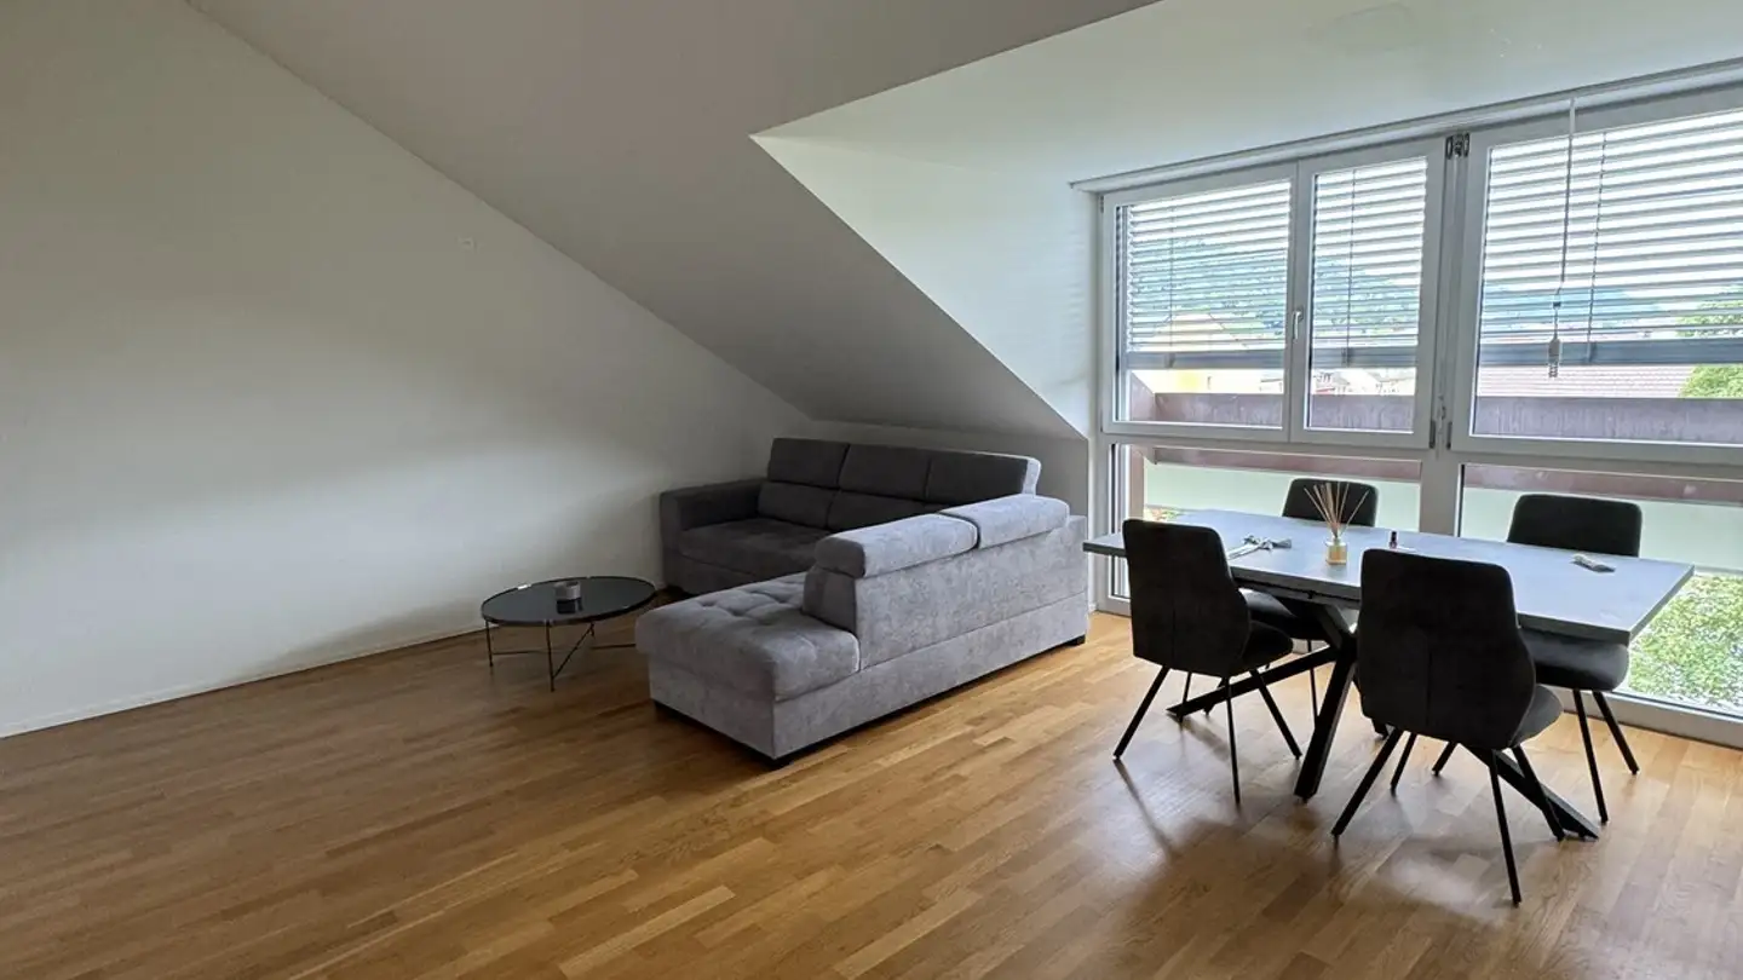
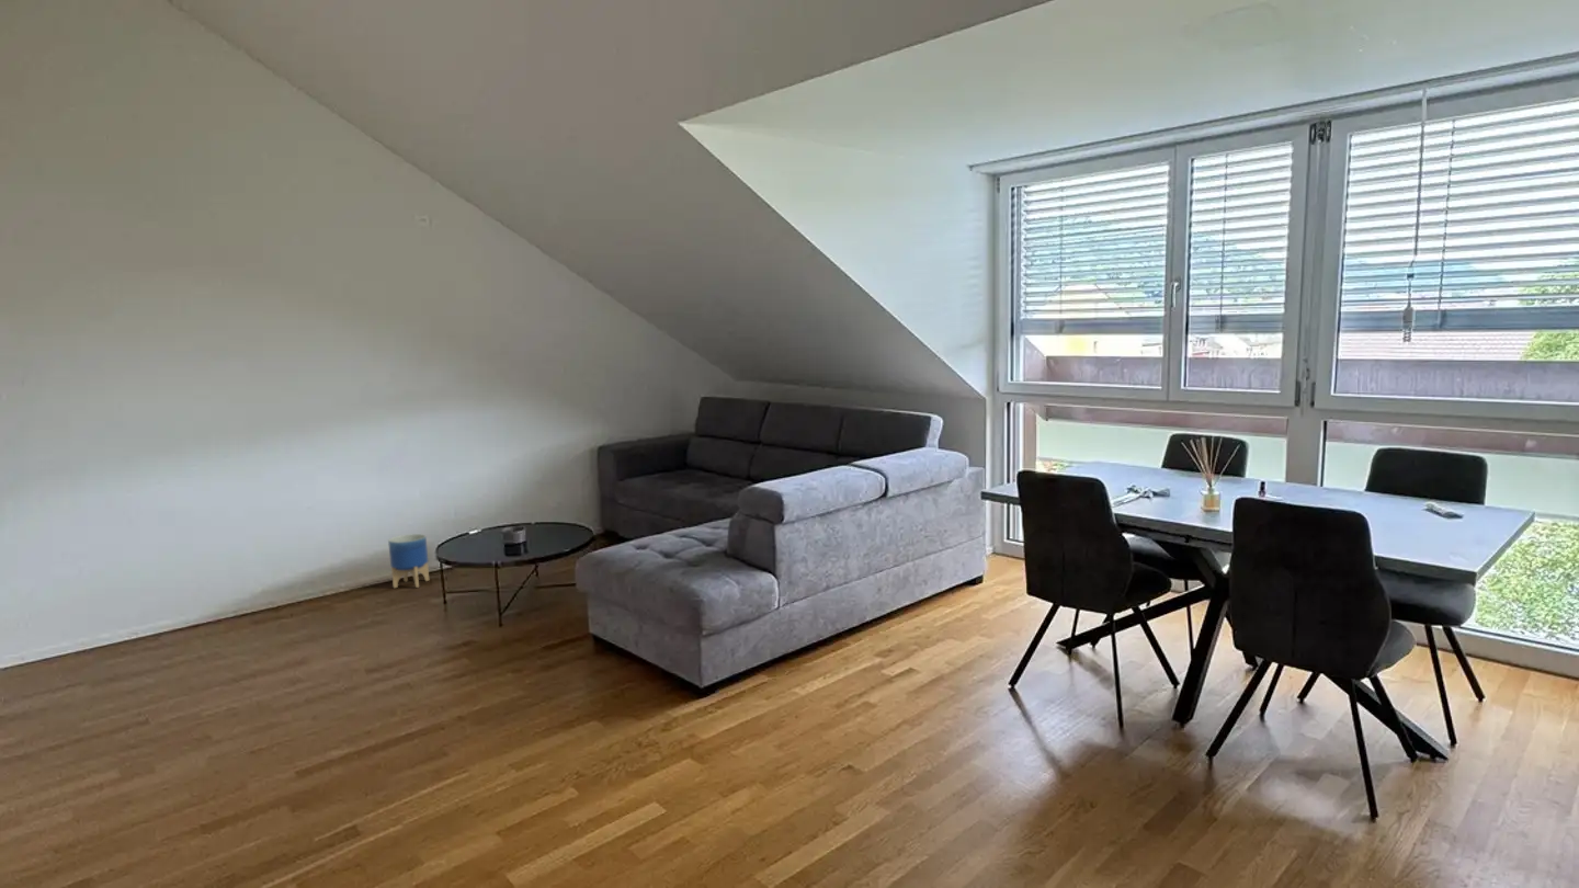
+ planter (409, 560)
